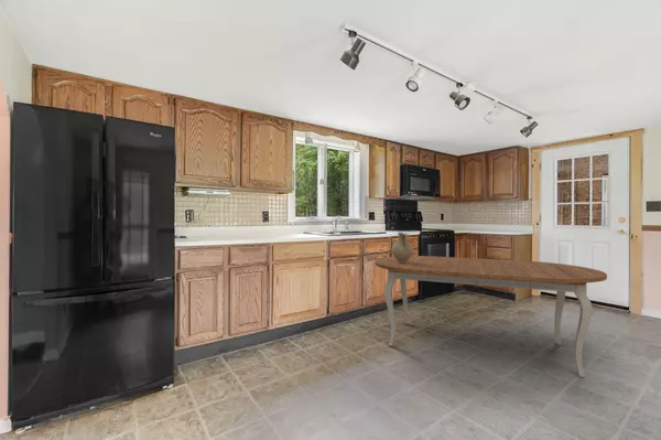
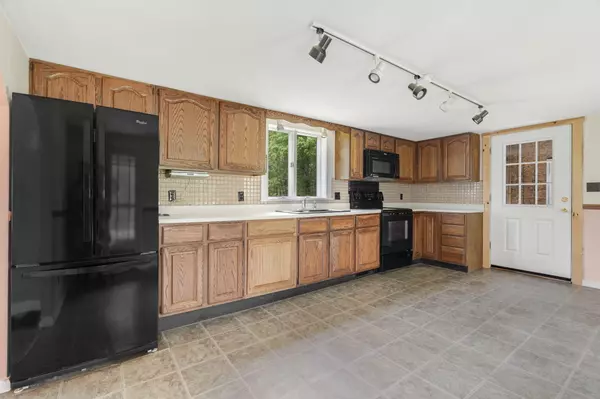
- dining table (479, 285)
- ceramic jug (402, 247)
